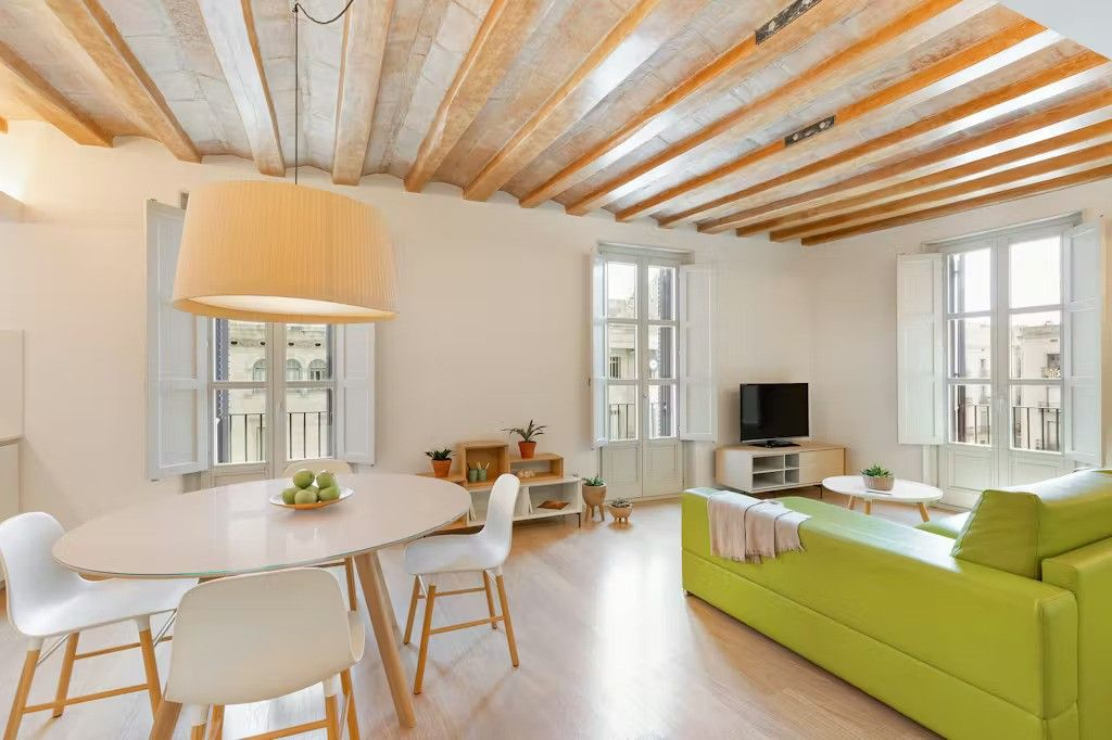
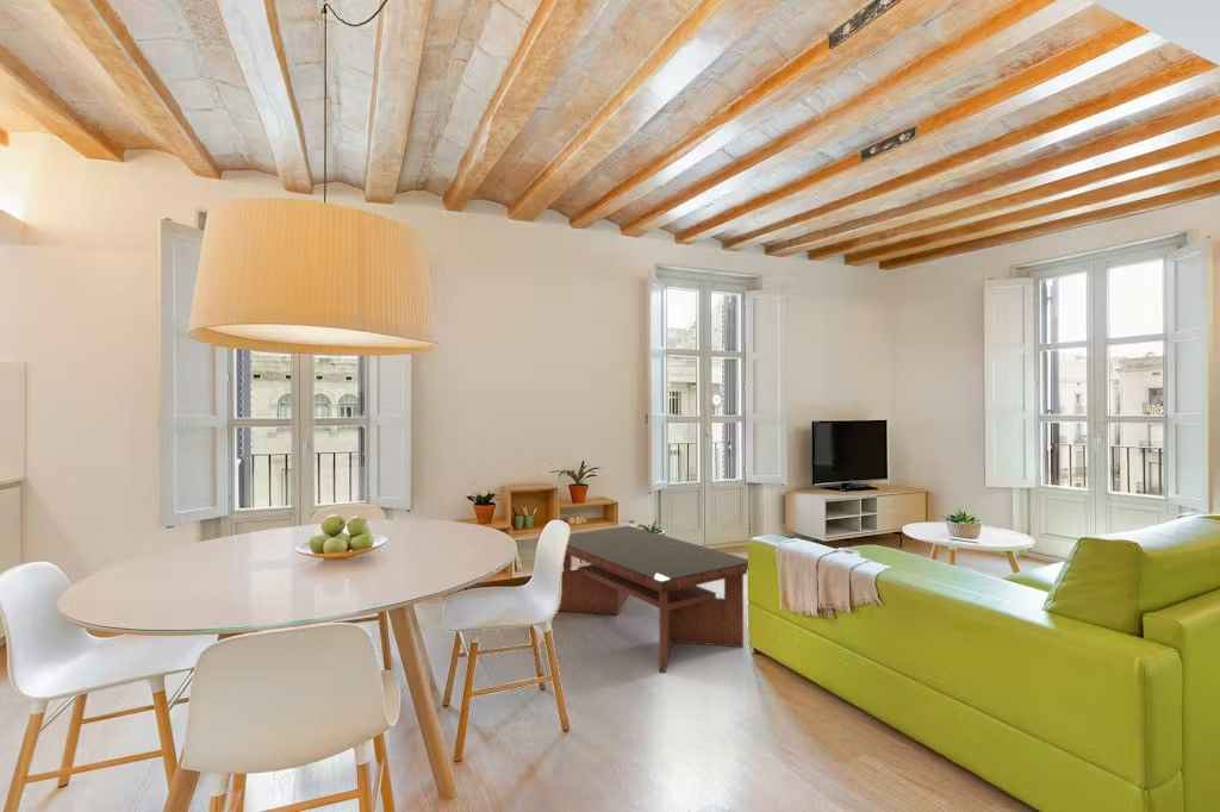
+ coffee table (641, 587)
